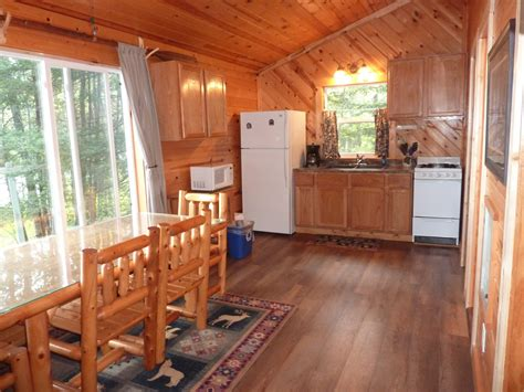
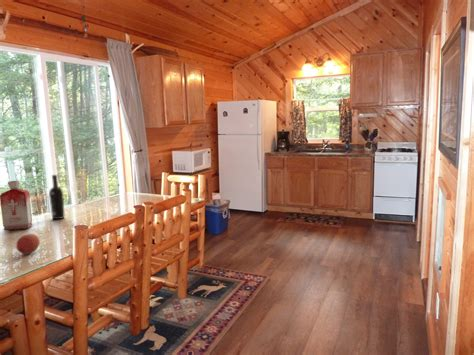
+ fruit (28, 243)
+ bottle (15, 204)
+ wine bottle (56, 196)
